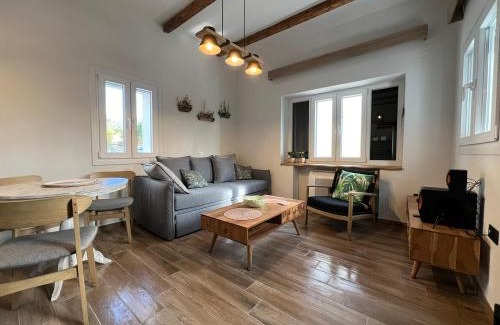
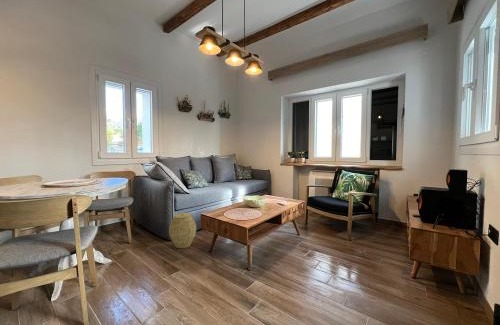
+ woven basket (182, 229)
